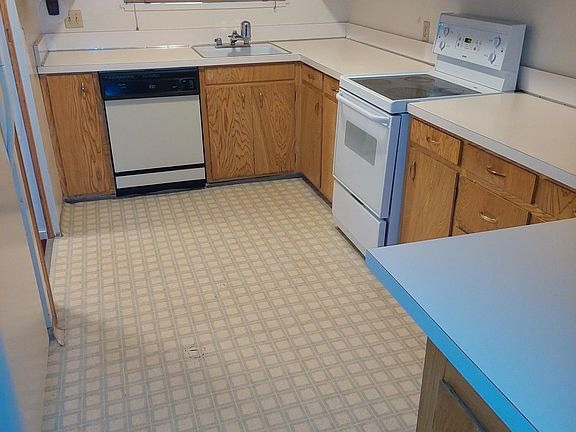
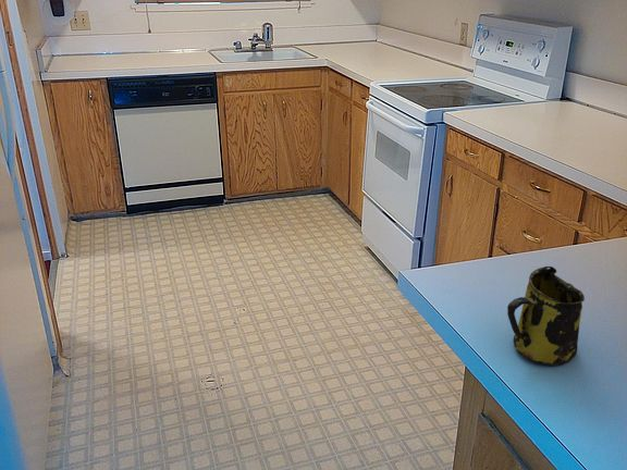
+ mug (546, 319)
